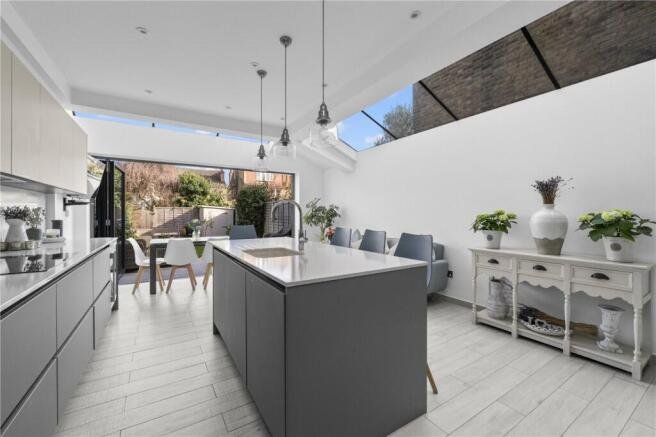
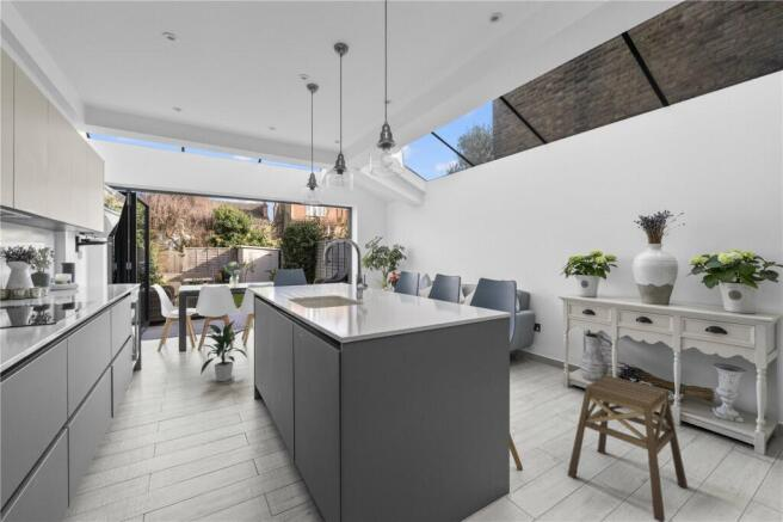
+ indoor plant (221, 349)
+ stool (625, 434)
